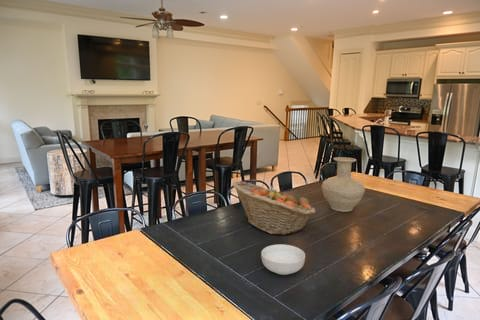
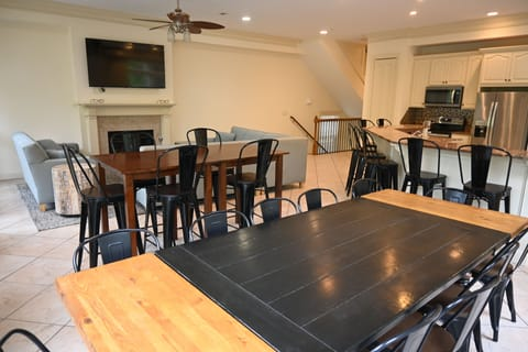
- vase (343, 183)
- fruit basket (272, 203)
- cereal bowl (282, 261)
